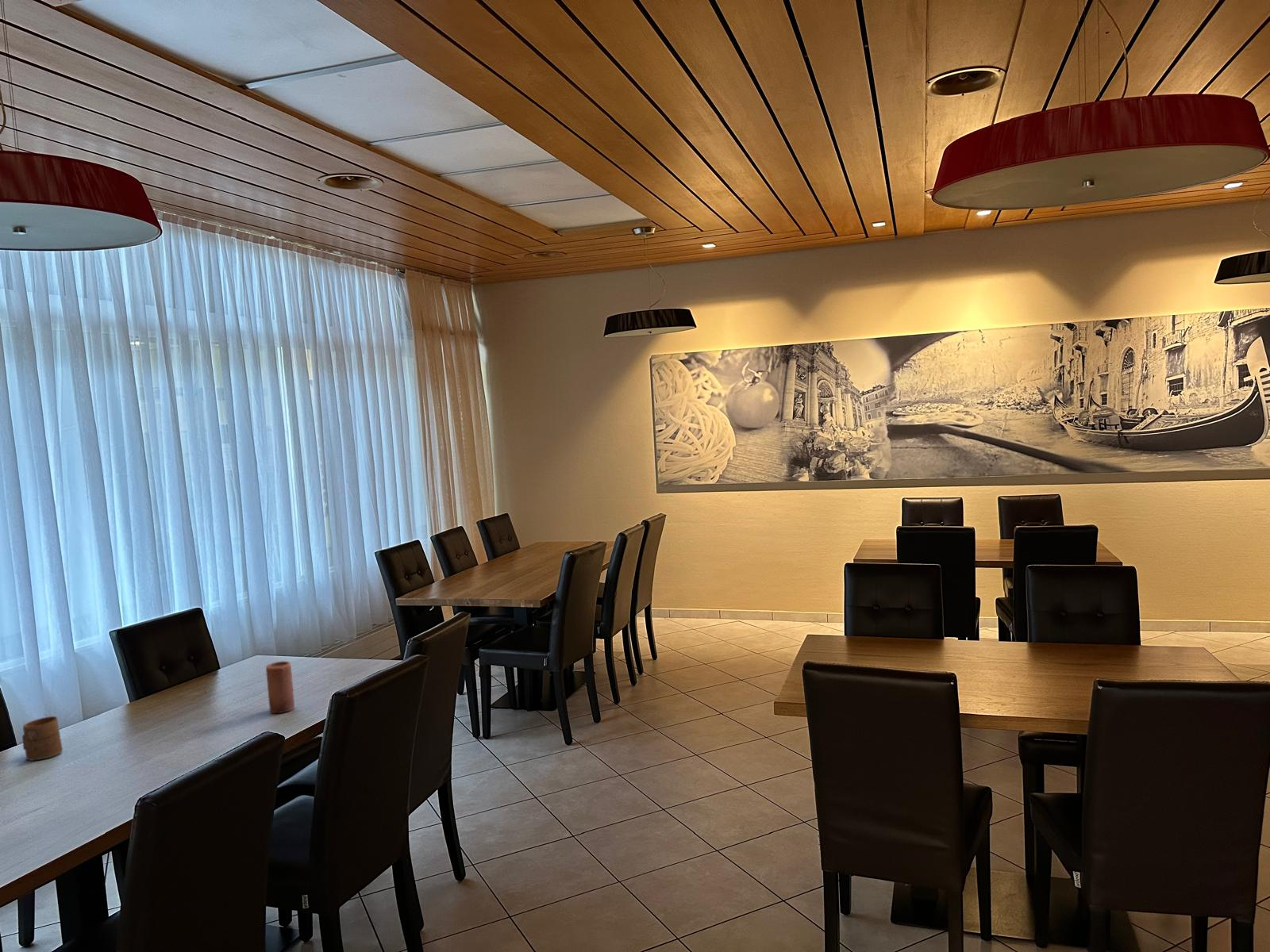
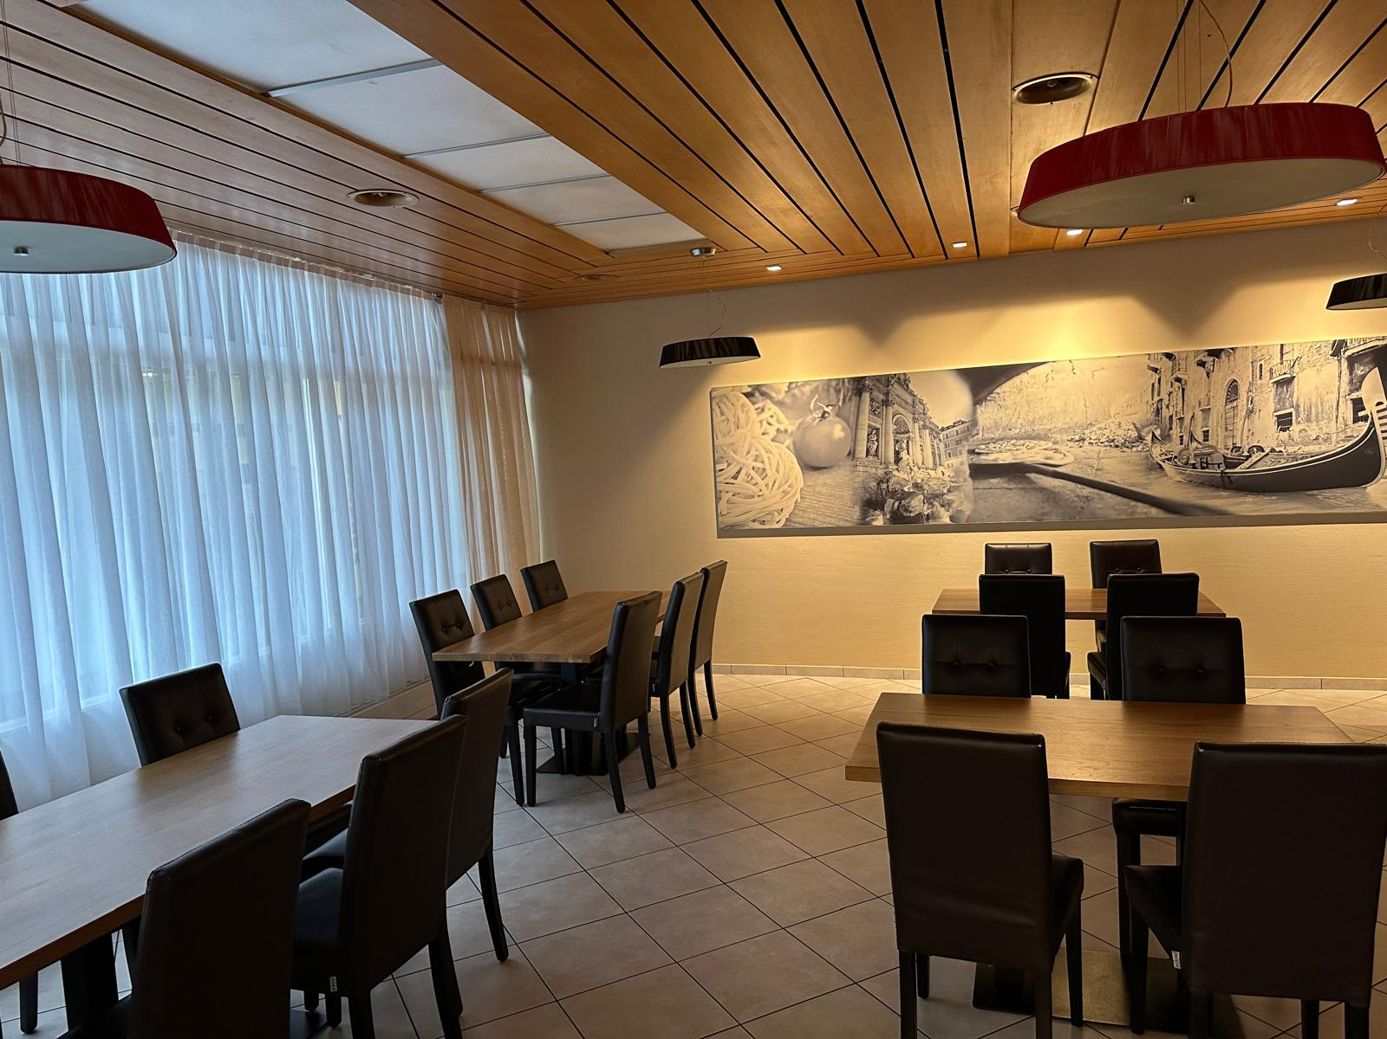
- candle (280, 686)
- cup (41, 738)
